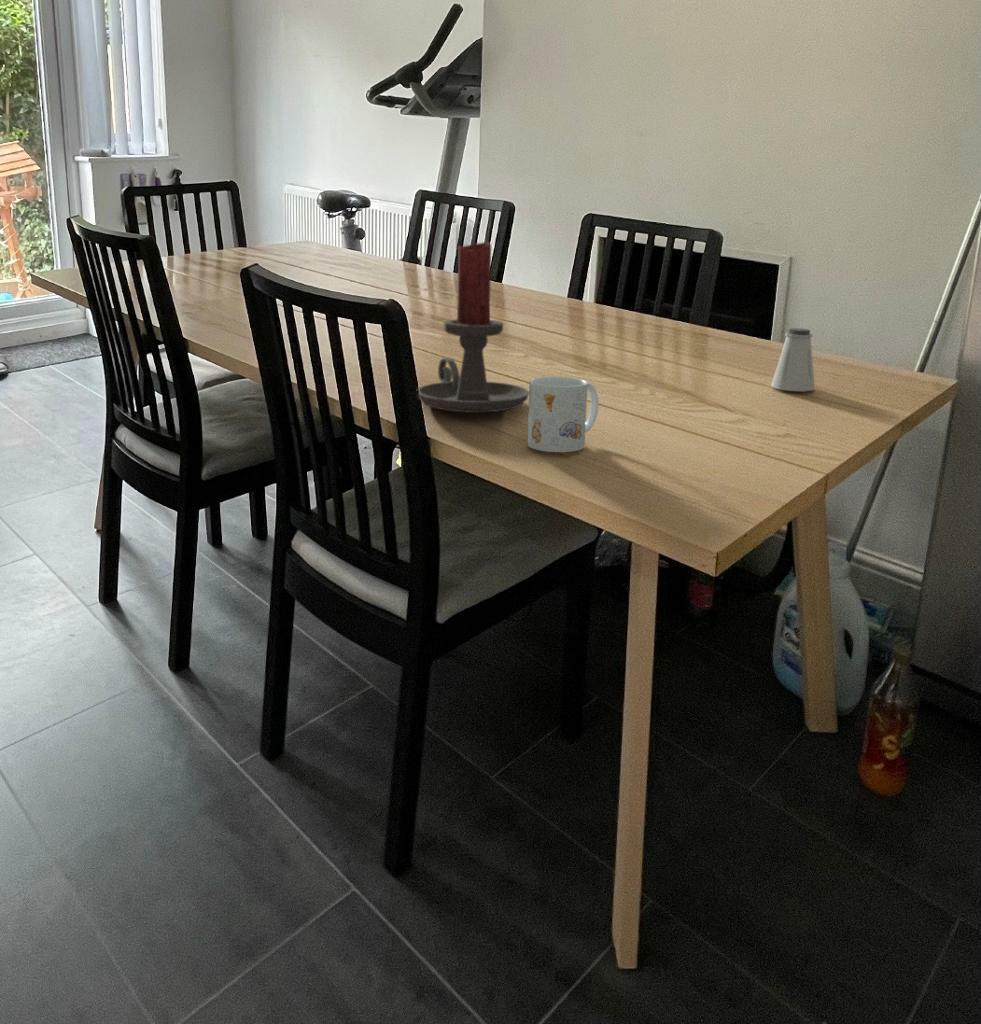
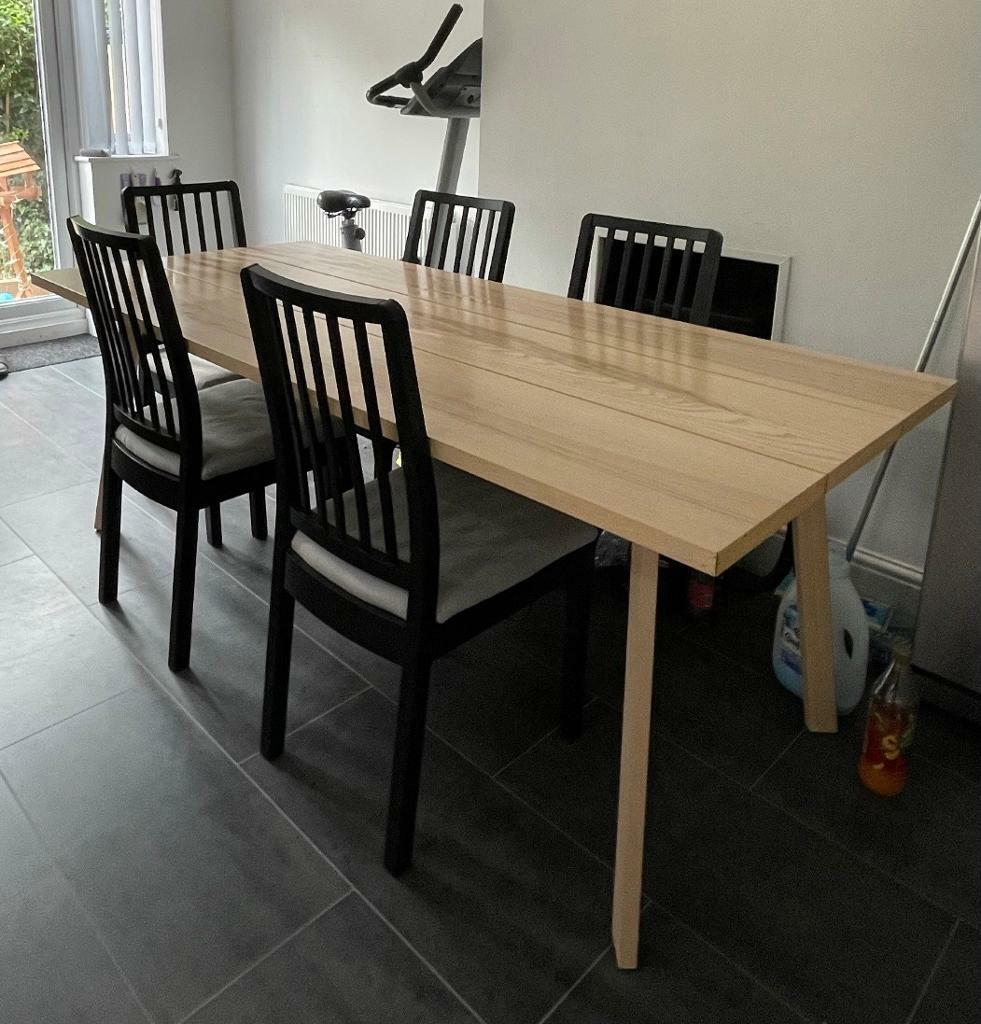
- candle holder (467, 322)
- mug (566, 412)
- saltshaker (796, 358)
